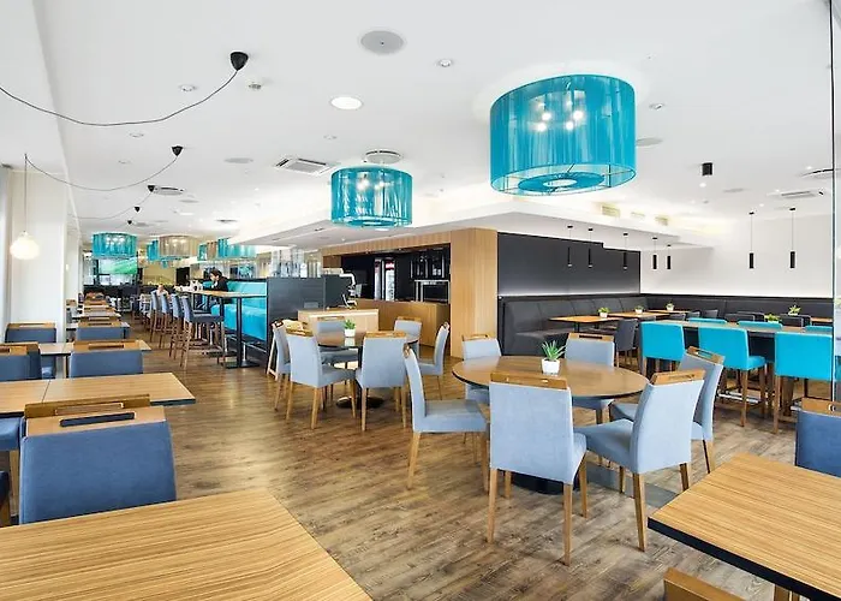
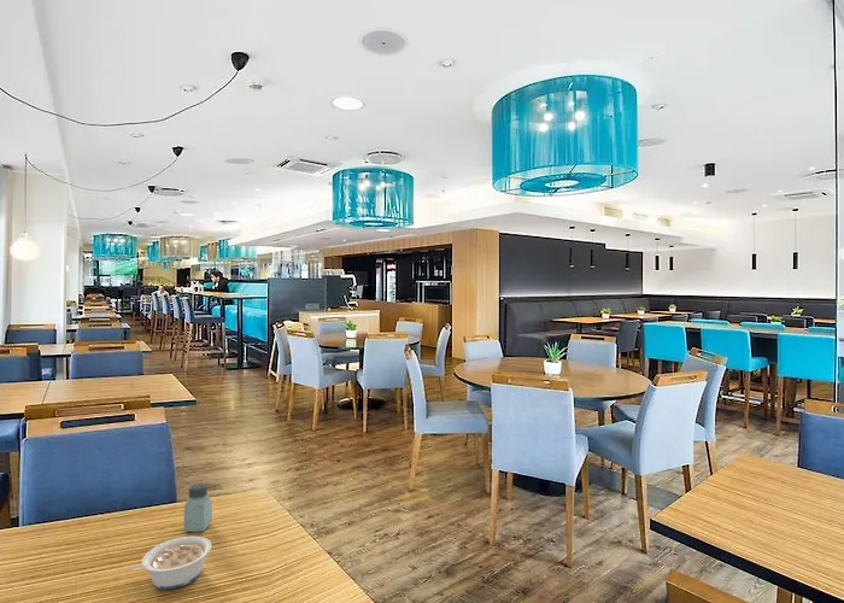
+ legume (176, 563)
+ saltshaker (198, 507)
